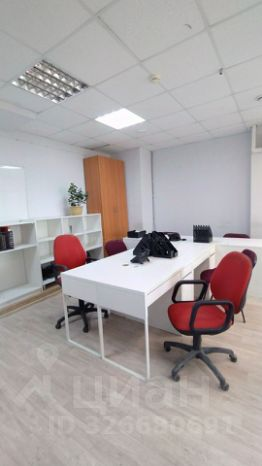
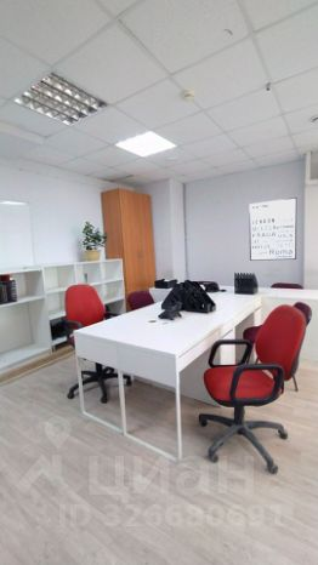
+ wall art (272, 230)
